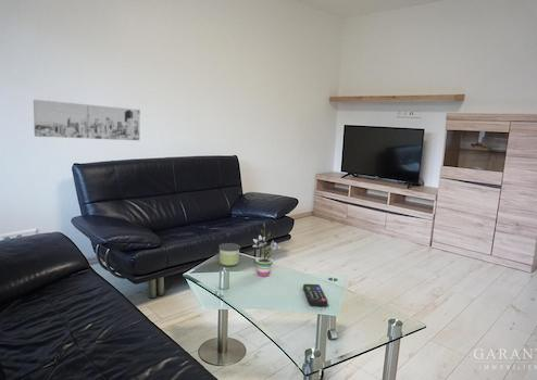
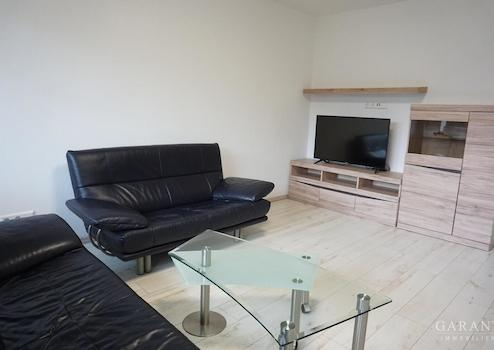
- candle (228, 254)
- wall art (91, 122)
- remote control (314, 293)
- potted plant (266, 250)
